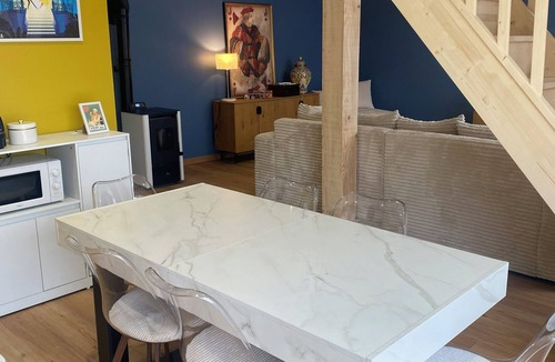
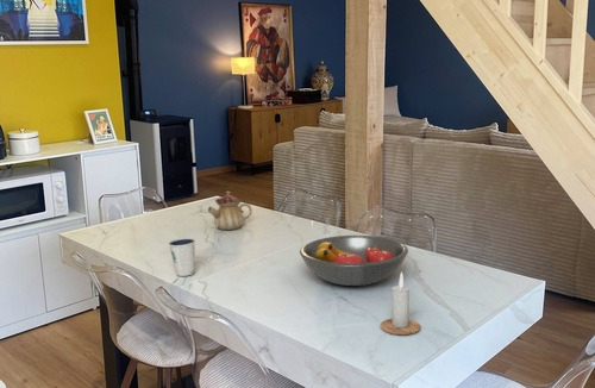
+ dixie cup (182, 257)
+ fruit bowl (353, 259)
+ teapot (230, 208)
+ candle (400, 299)
